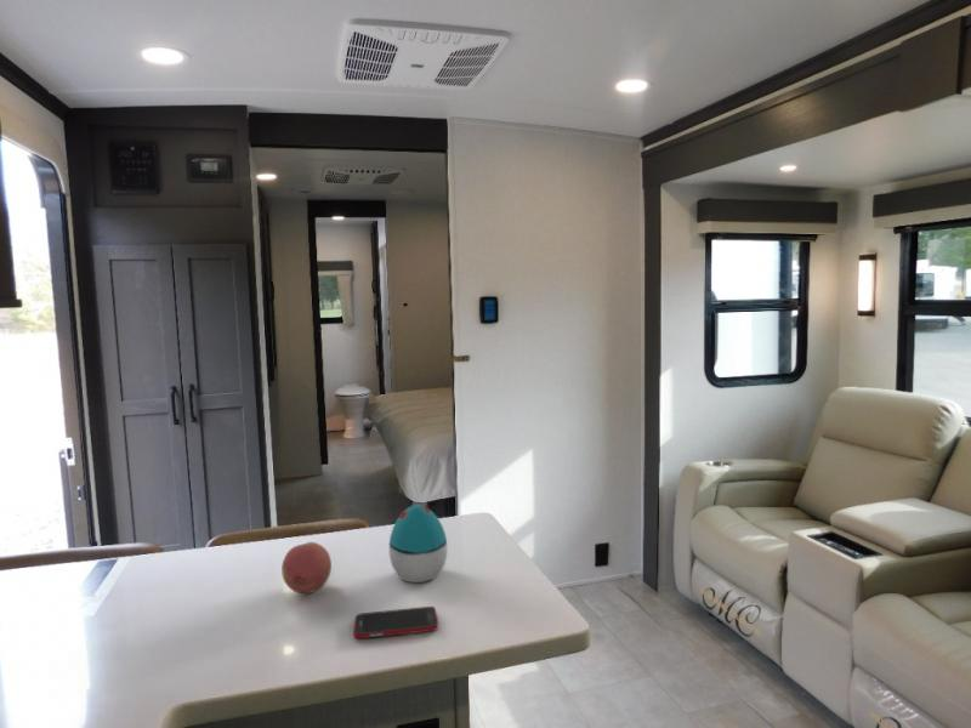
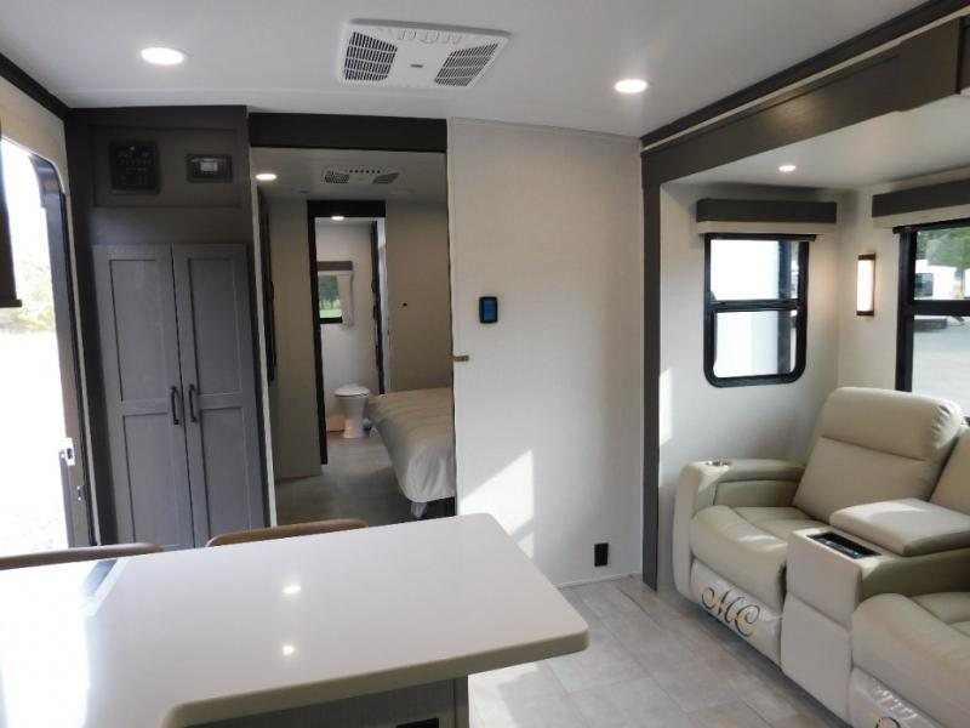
- cell phone (396, 621)
- fruit (307, 567)
- decorative egg (418, 540)
